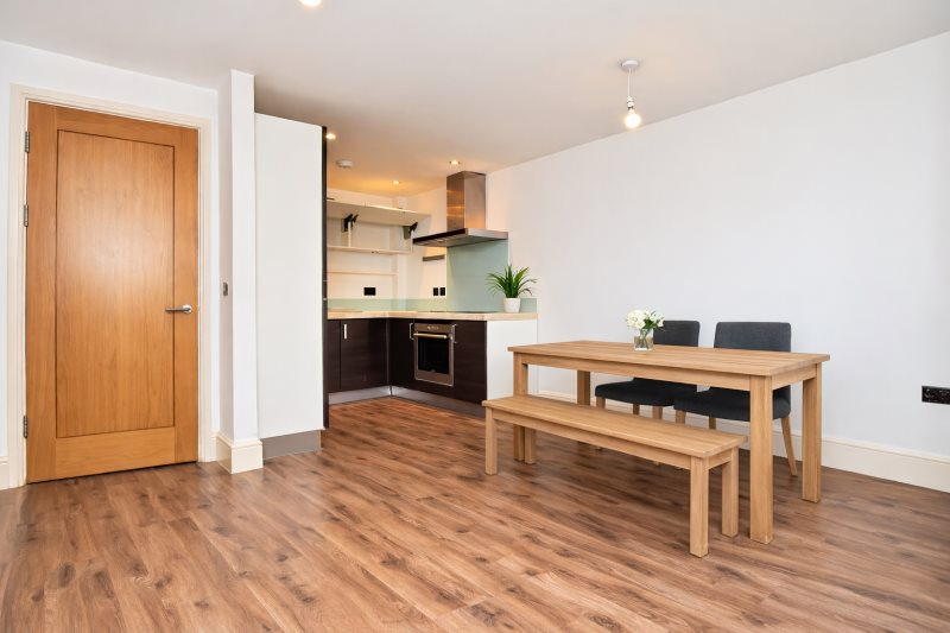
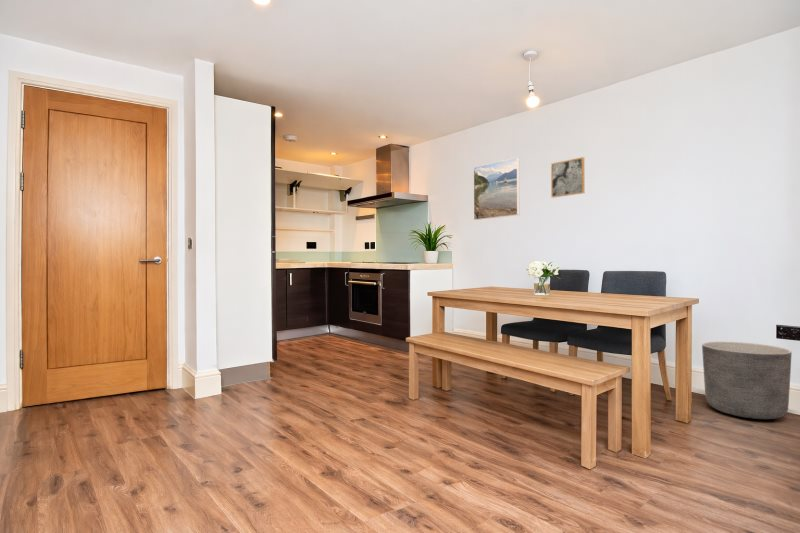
+ wall art (567, 178)
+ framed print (495, 190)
+ planter (744, 379)
